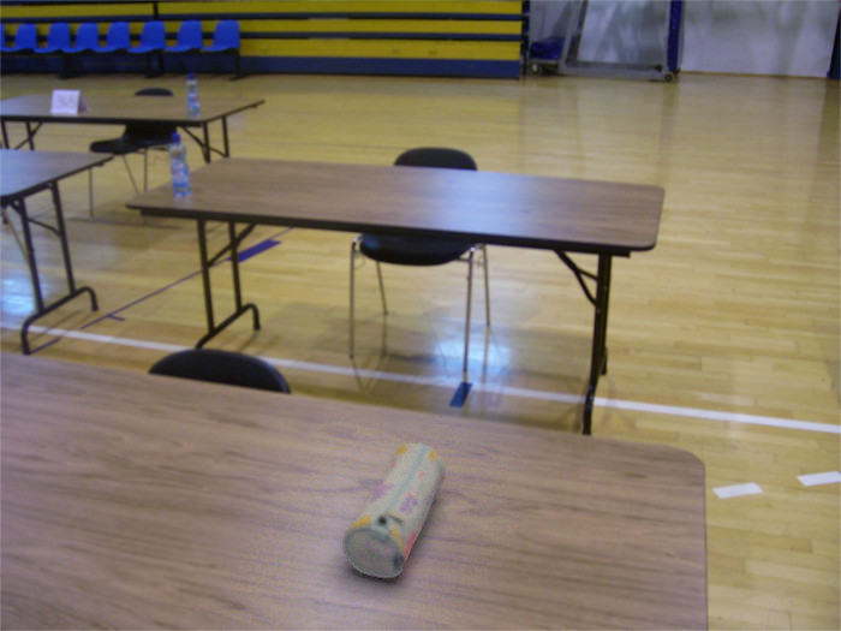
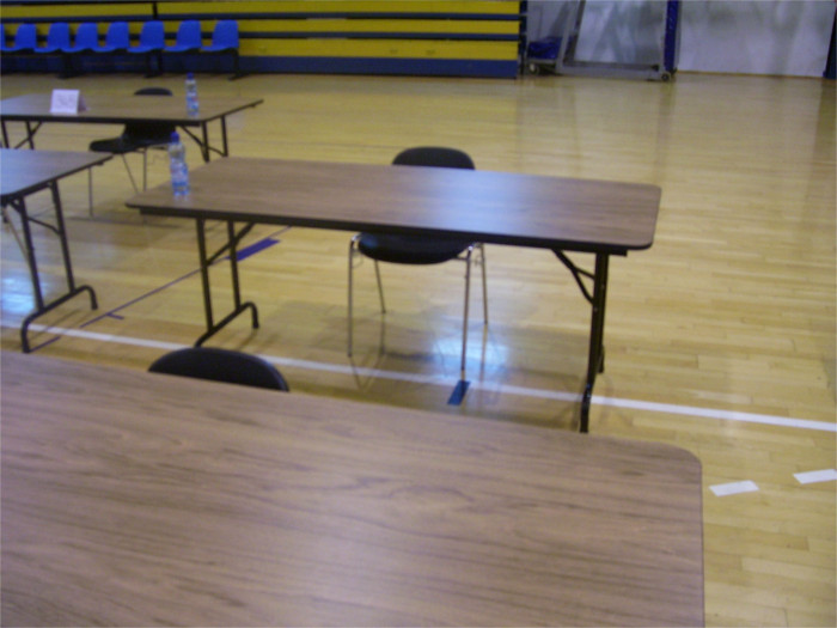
- pencil case (396, 505)
